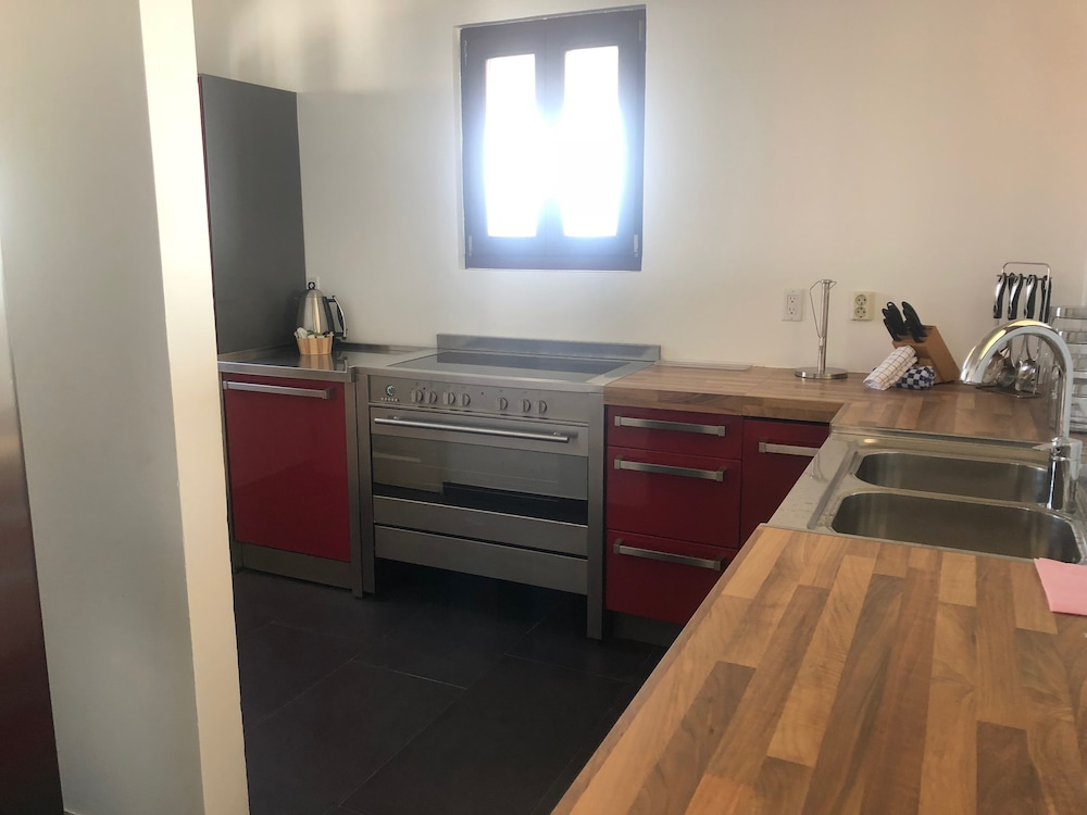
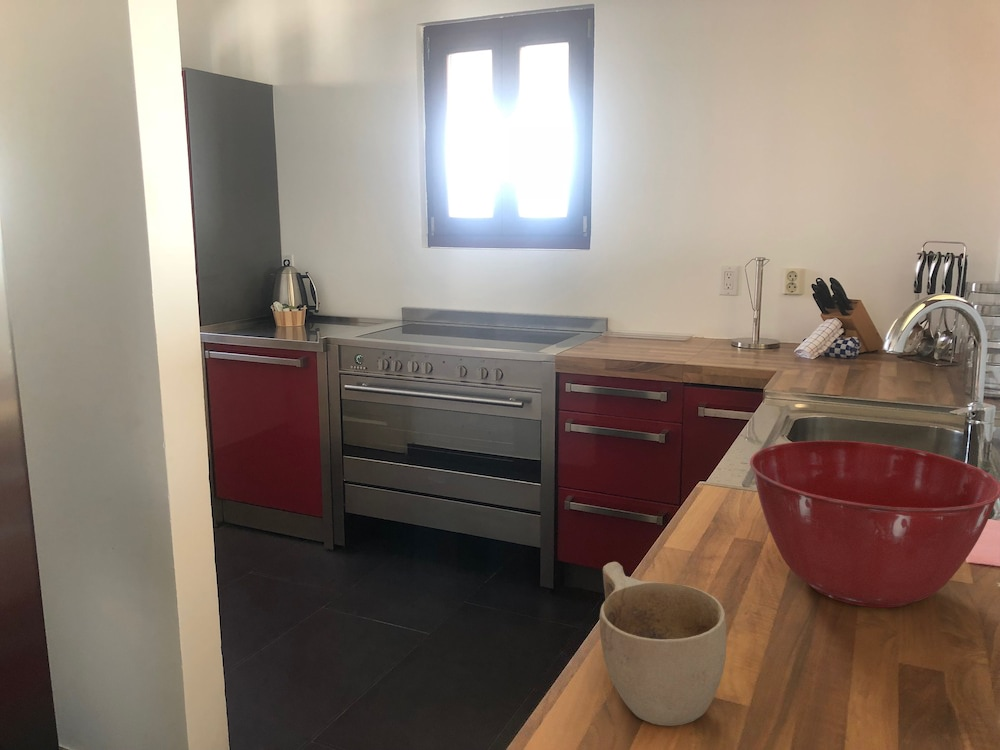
+ cup (652, 640)
+ mixing bowl (865, 527)
